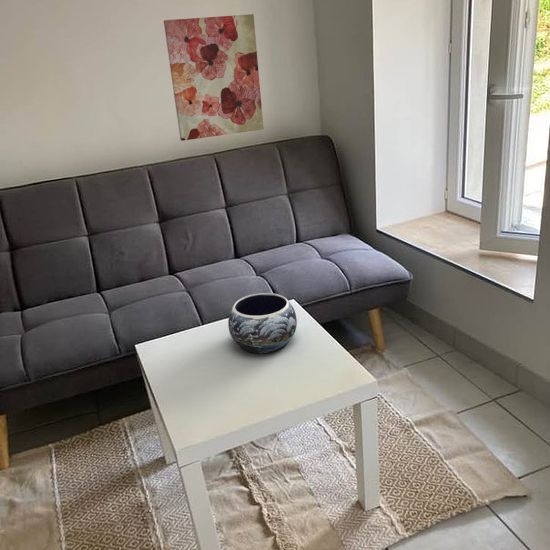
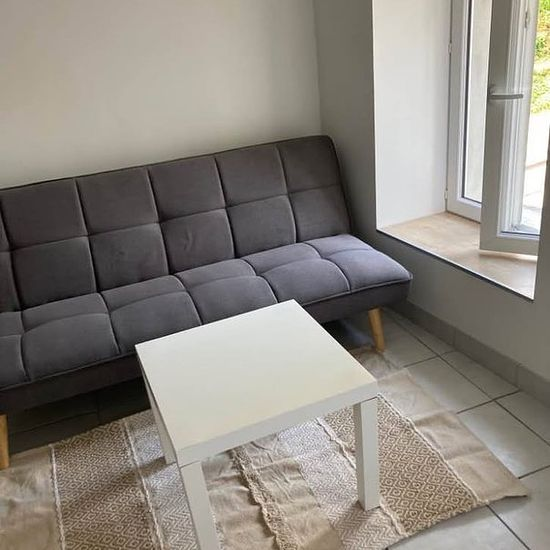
- wall art (216, 78)
- decorative bowl (262, 322)
